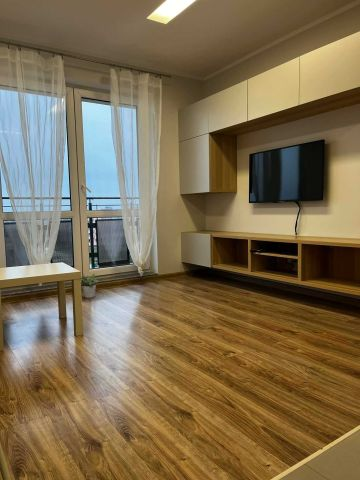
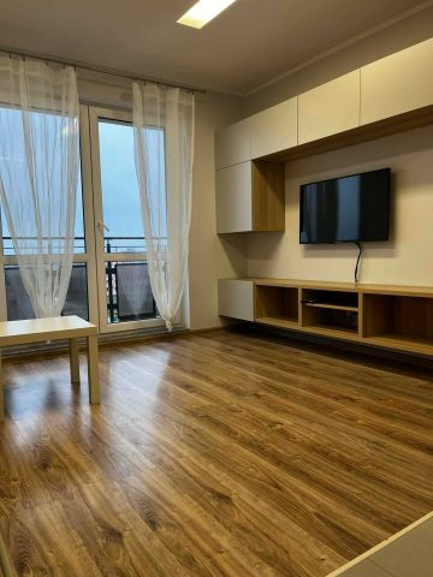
- potted plant (86, 285)
